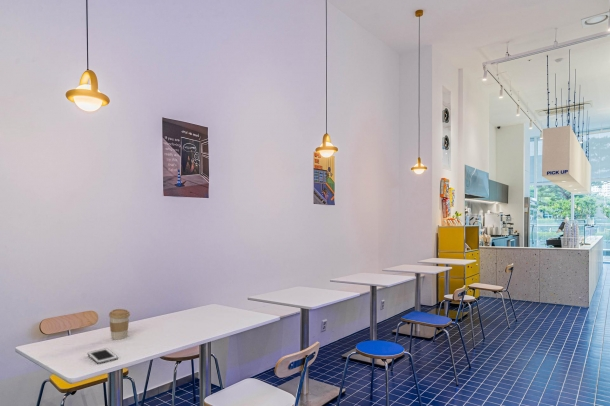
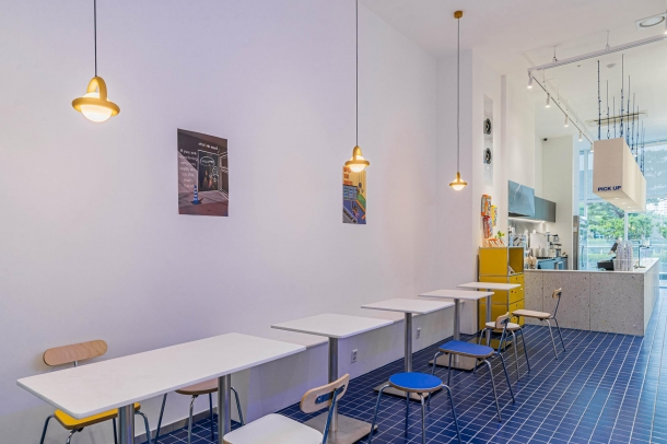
- coffee cup (119, 323)
- cell phone (102, 356)
